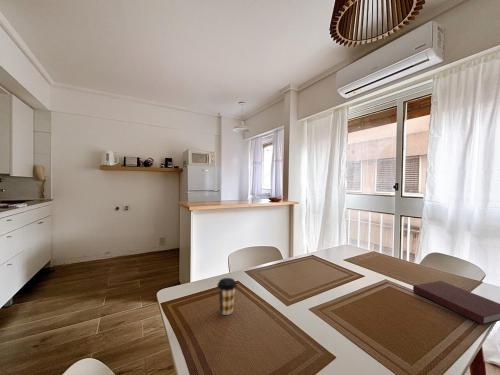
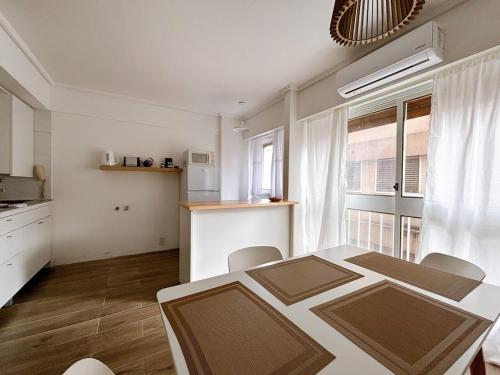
- notebook (458, 299)
- coffee cup (226, 296)
